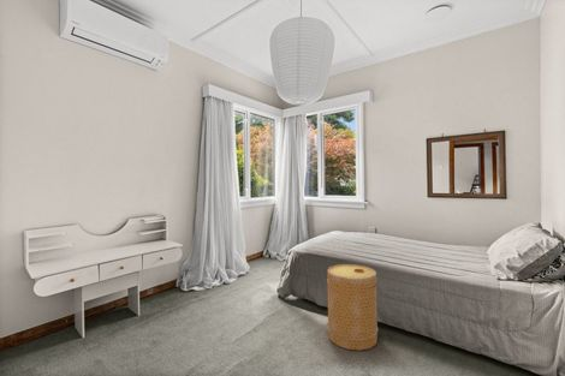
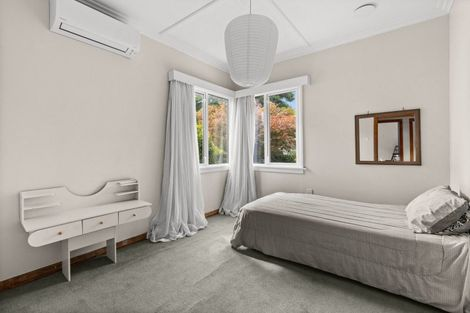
- basket (351, 303)
